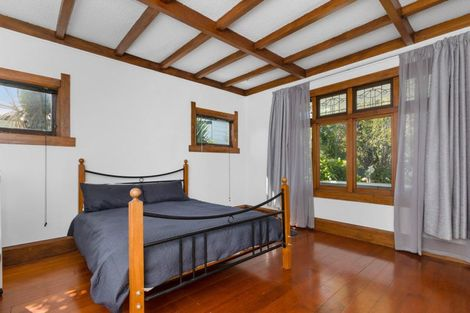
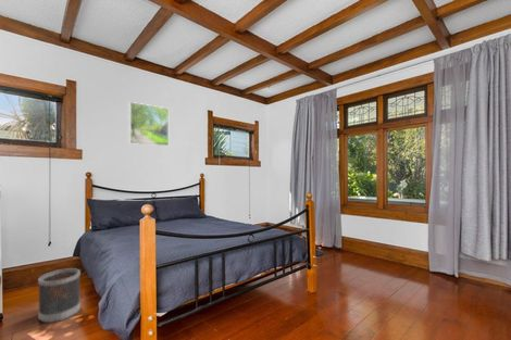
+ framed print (149, 125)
+ wastebasket (60, 293)
